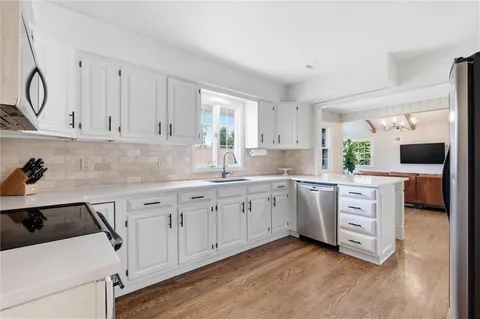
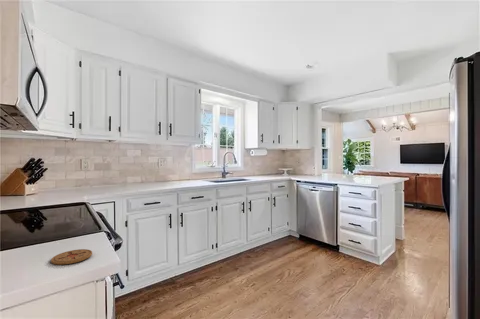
+ coaster (72, 256)
